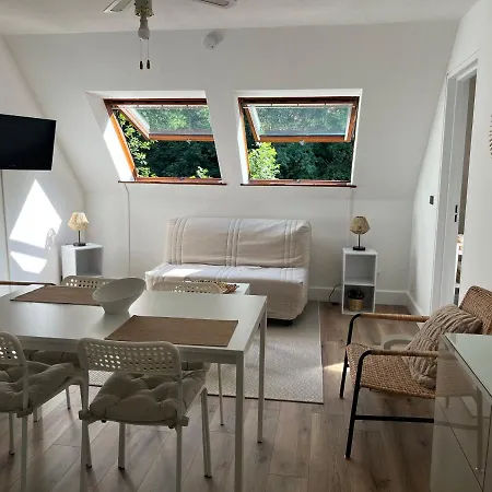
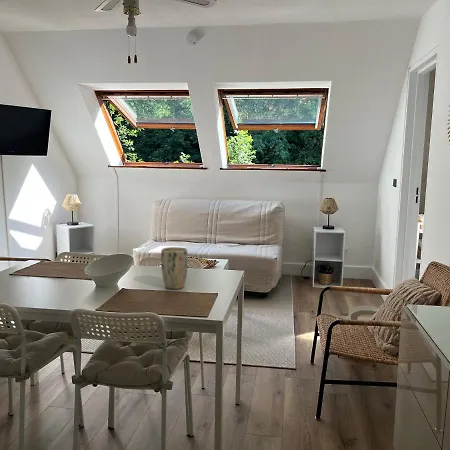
+ plant pot (174, 268)
